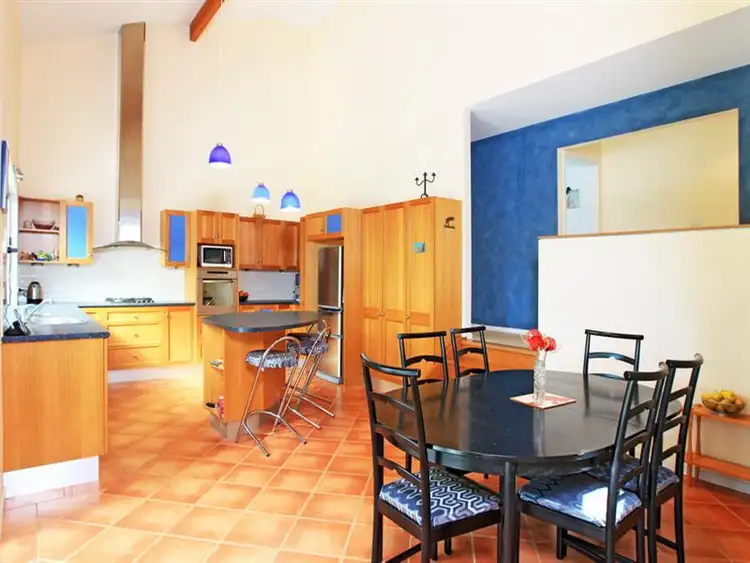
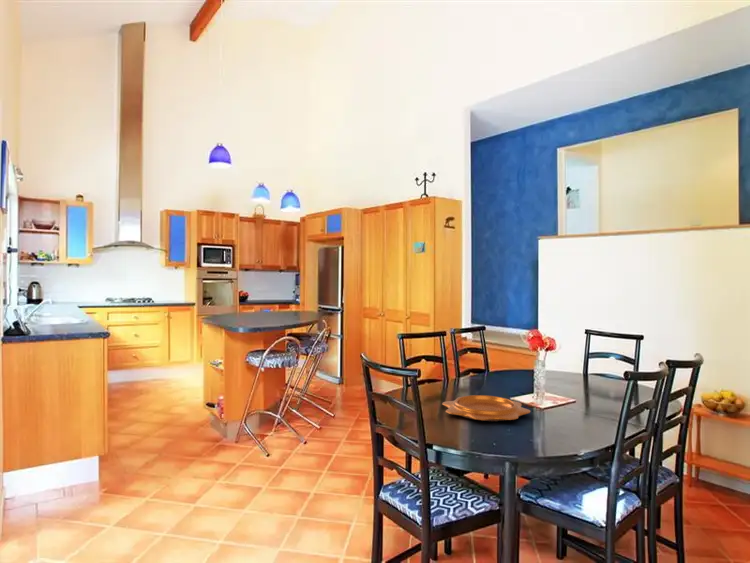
+ decorative bowl (484, 407)
